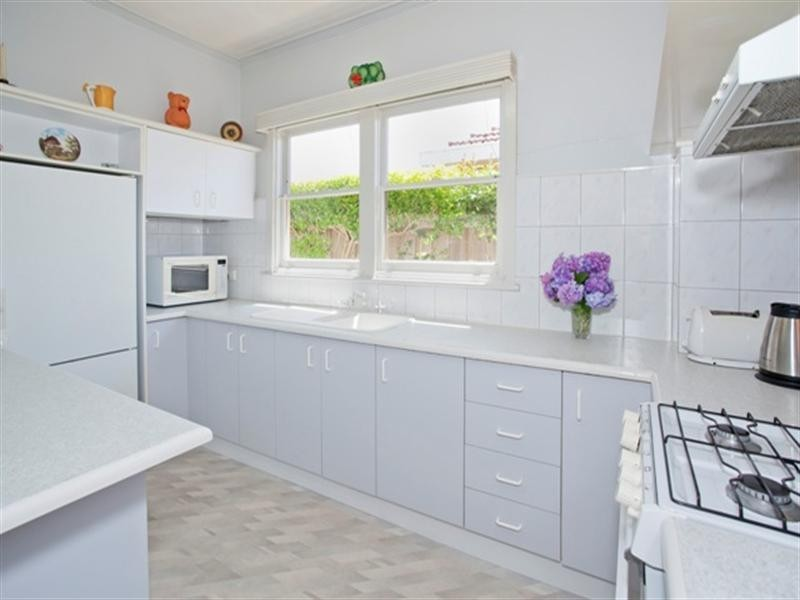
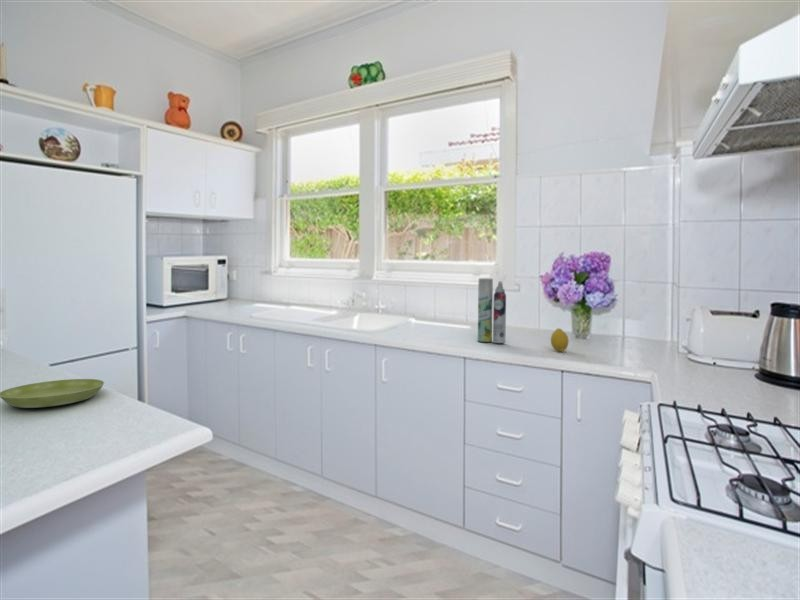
+ saucer (54, 393)
+ fruit (559, 339)
+ aerosol can (491, 310)
